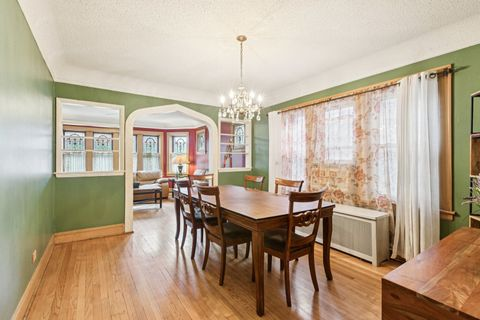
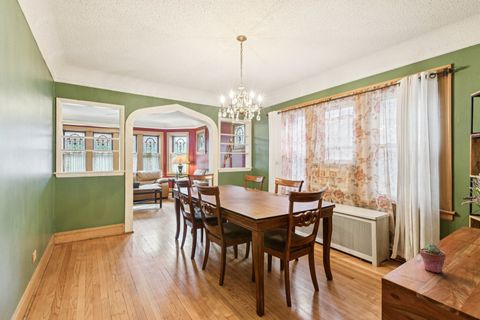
+ potted succulent (432, 256)
